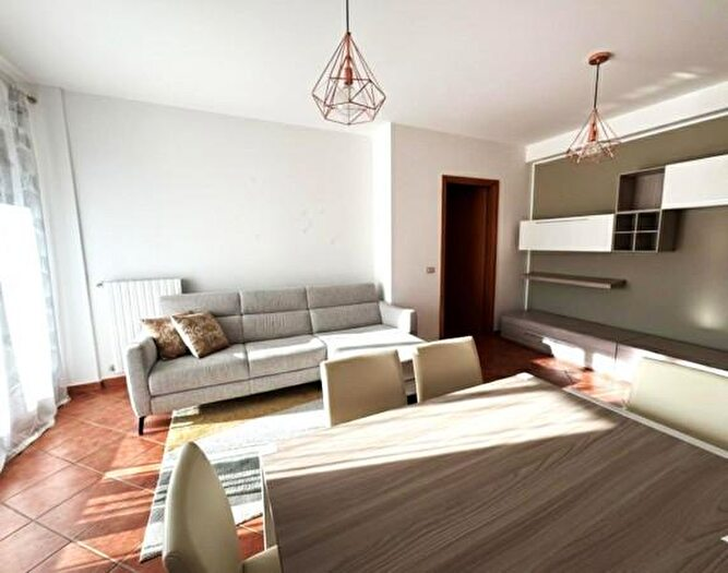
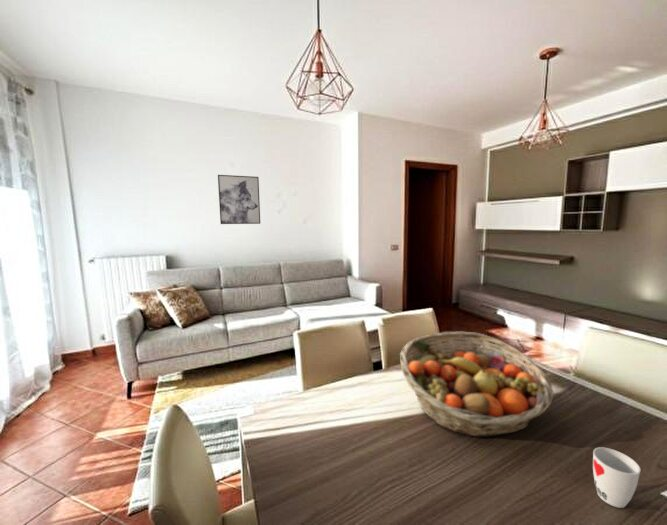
+ fruit basket (470, 379)
+ cup (613, 479)
+ wall art (239, 200)
